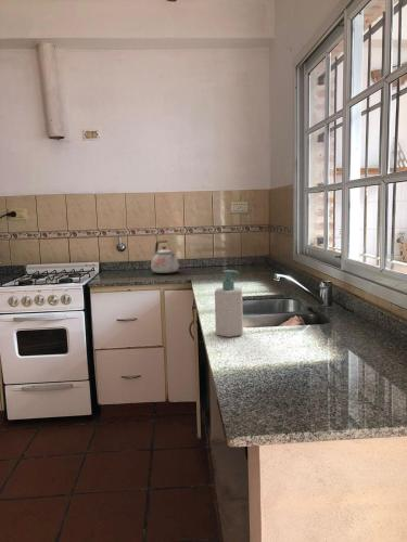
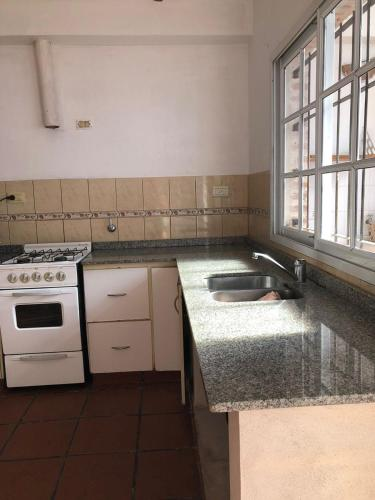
- kettle (164, 256)
- soap bottle (228, 301)
